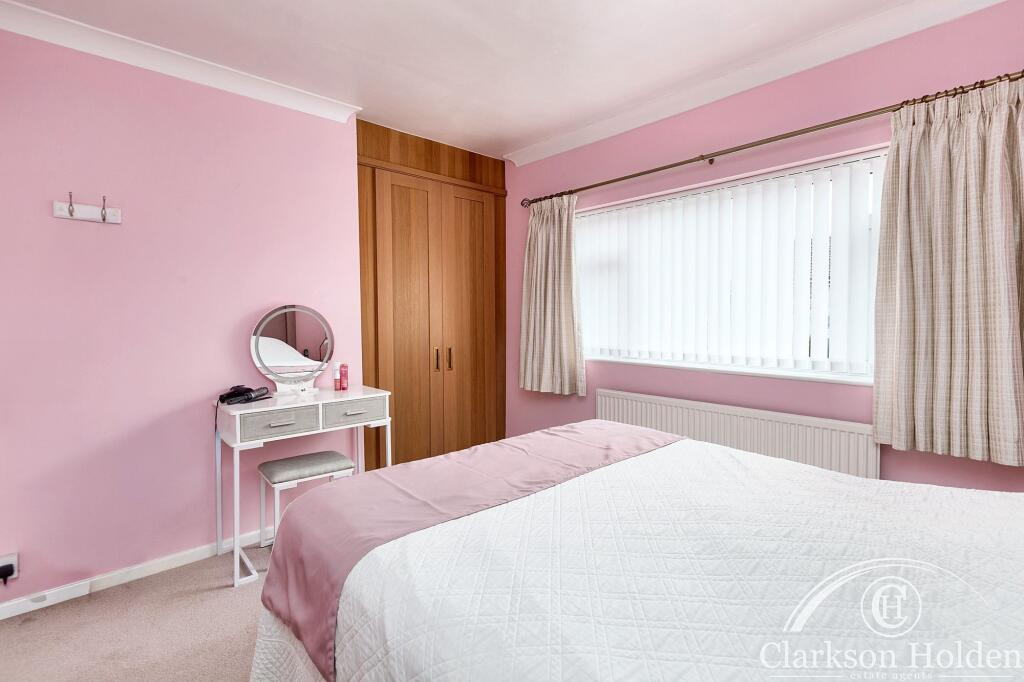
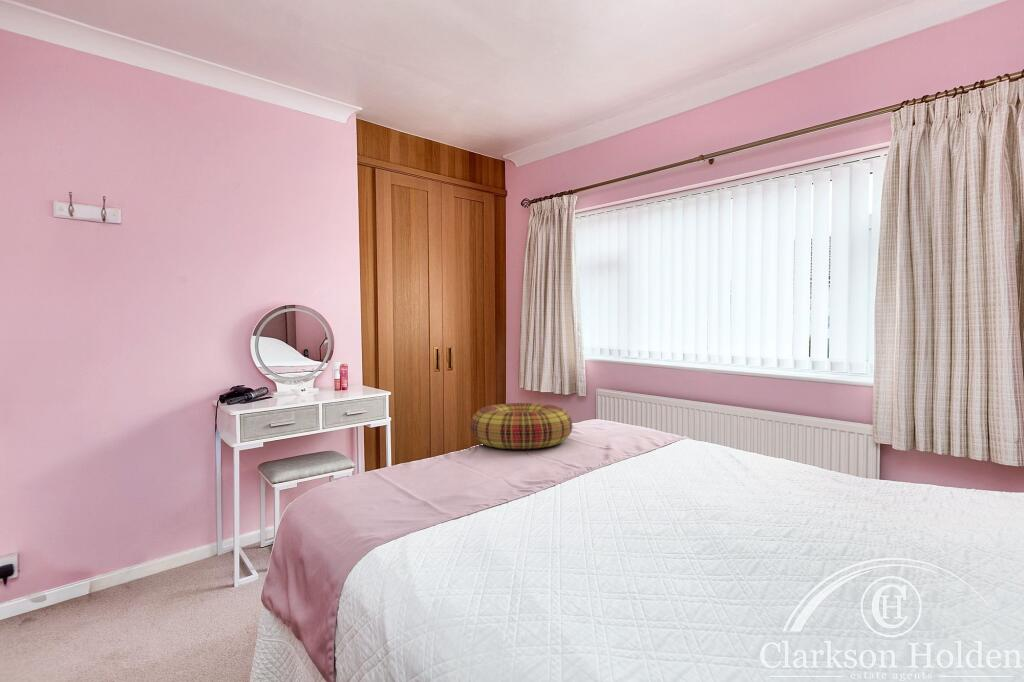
+ cushion (521, 424)
